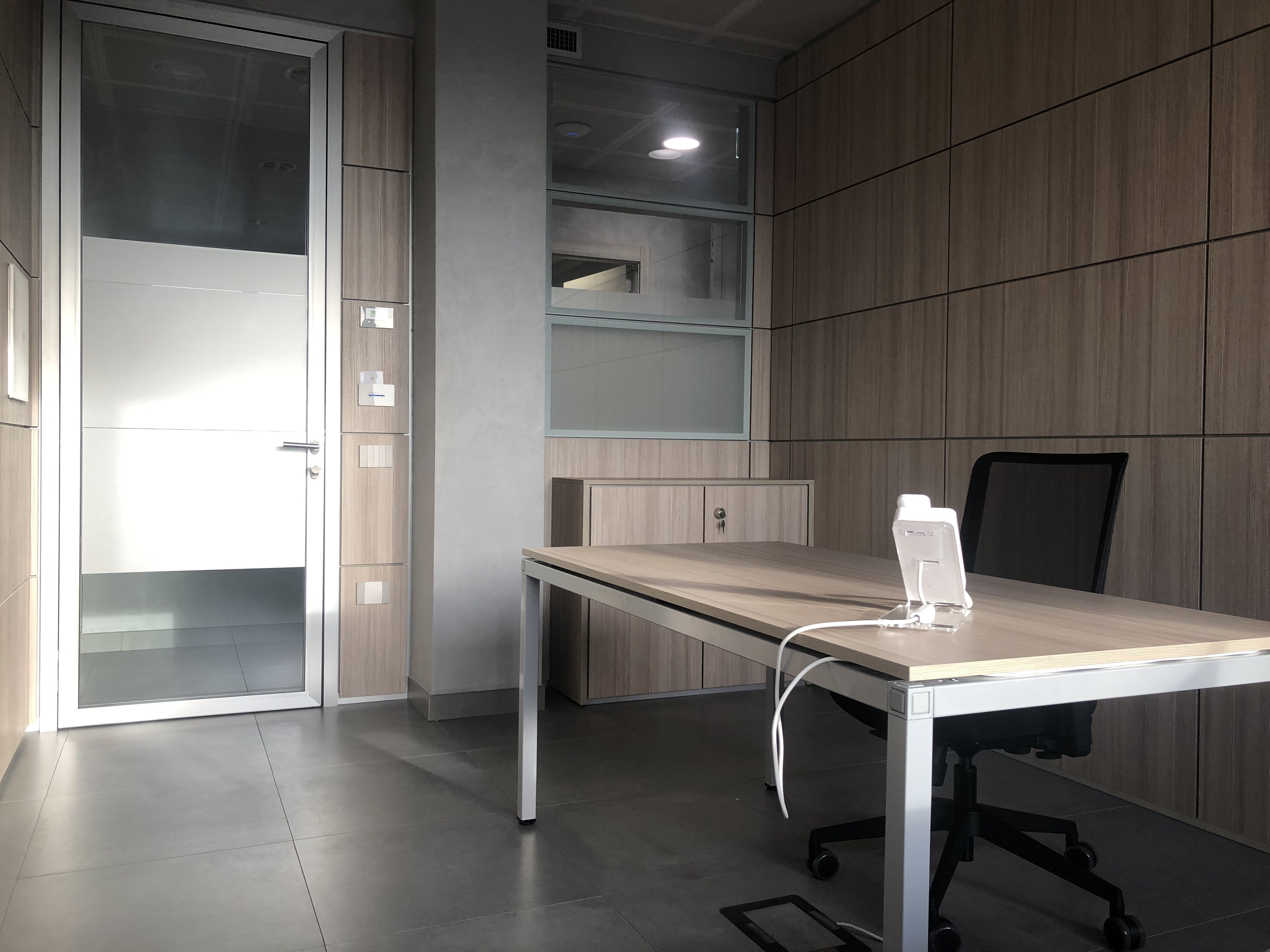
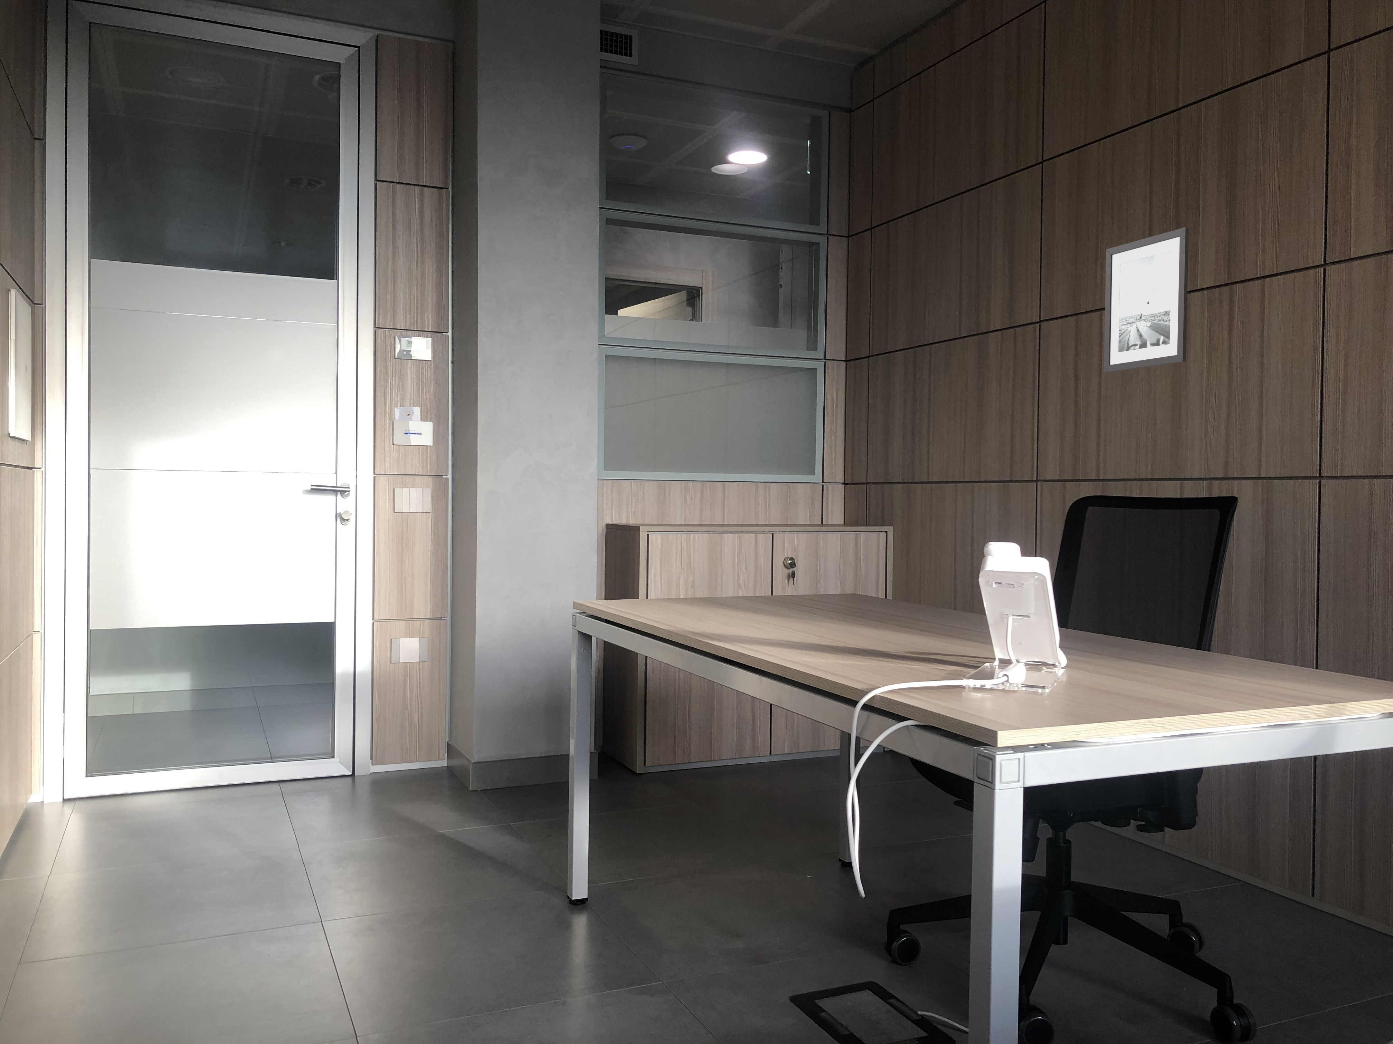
+ wall art (1144, 303)
